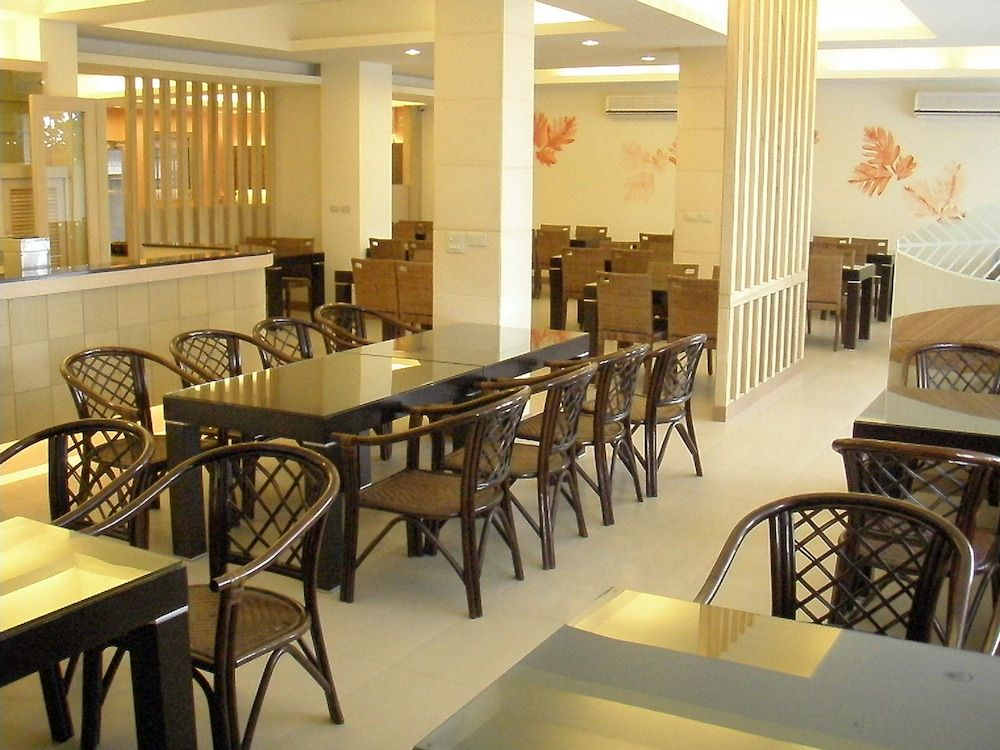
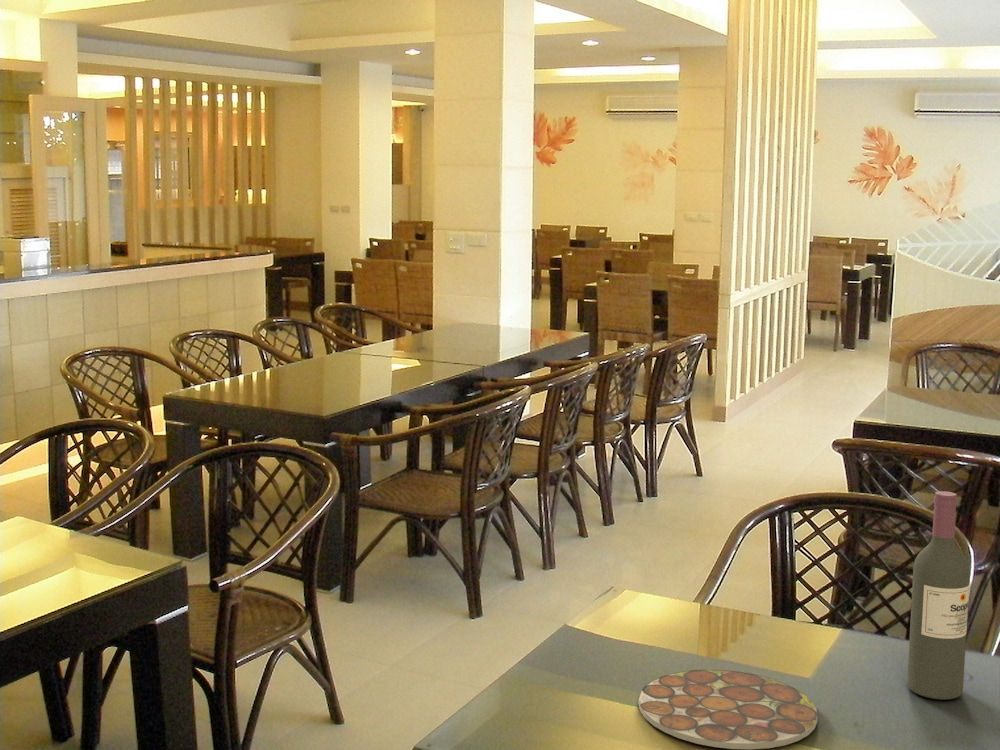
+ wine bottle (940, 593)
+ plate (726, 706)
